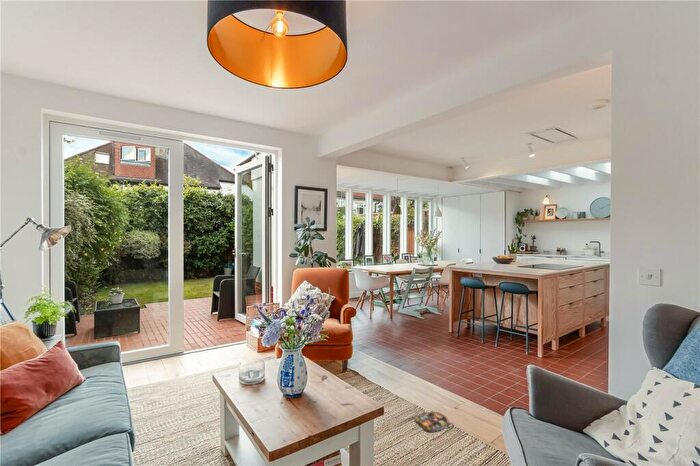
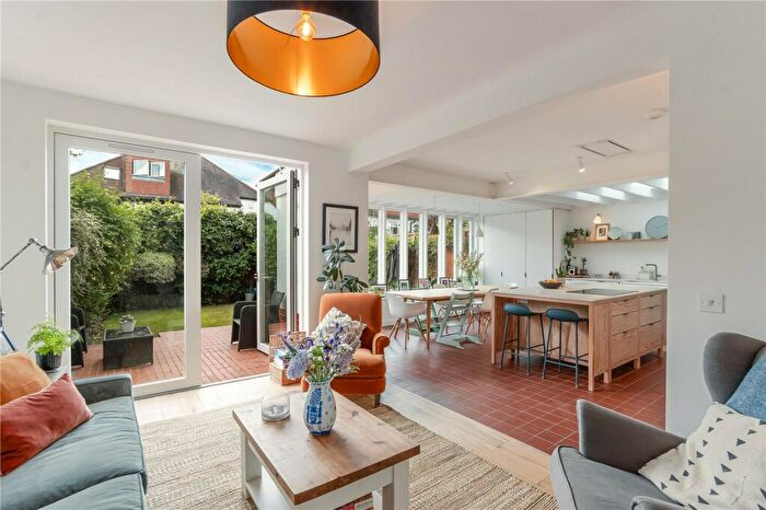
- magazine (433, 420)
